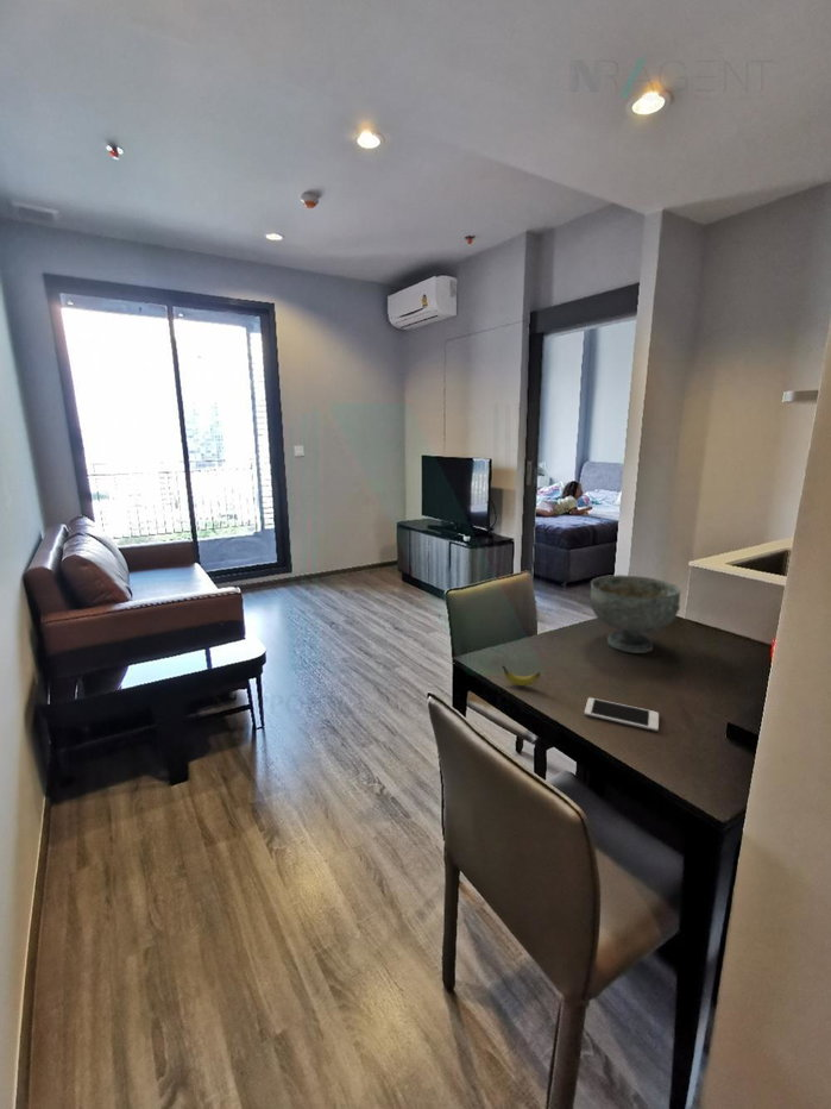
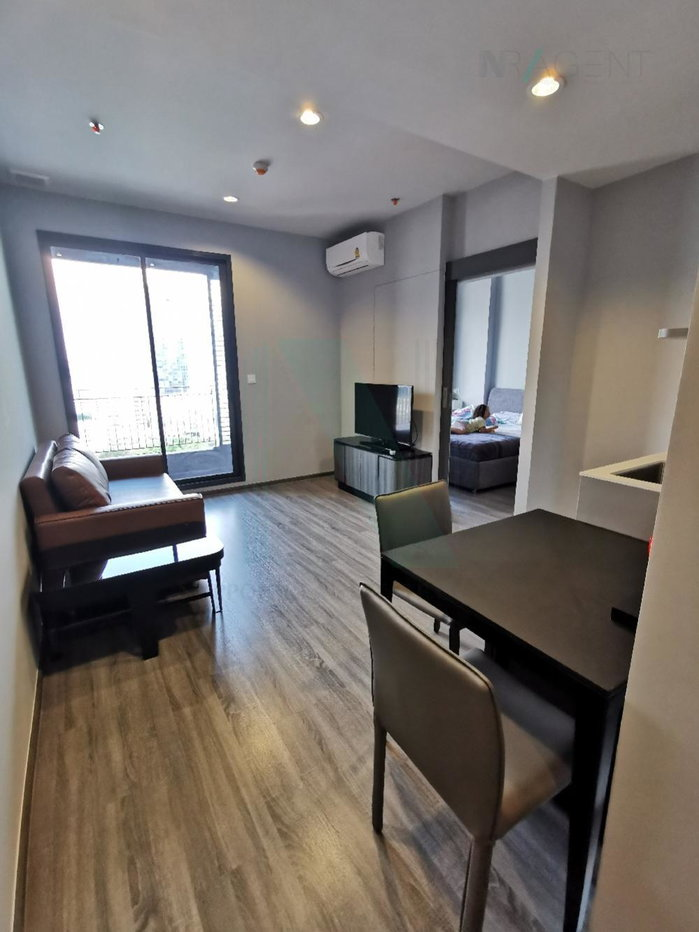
- banana (520, 677)
- decorative bowl (631, 614)
- cell phone (621, 713)
